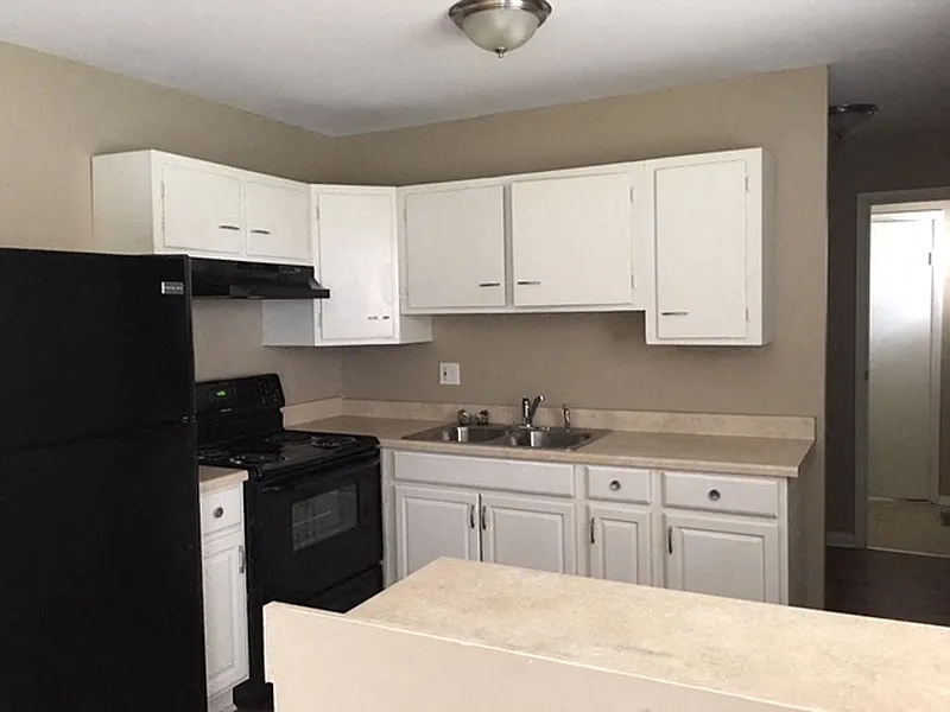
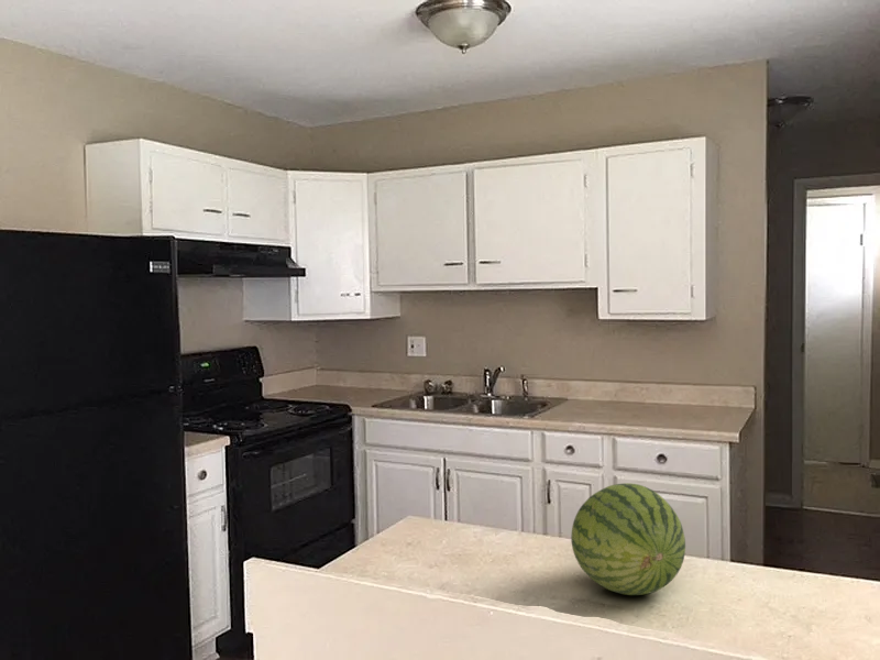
+ fruit (627, 538)
